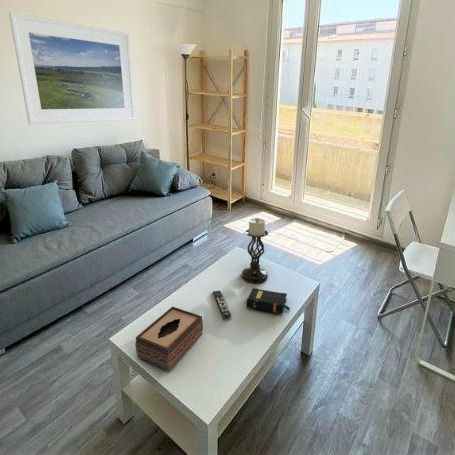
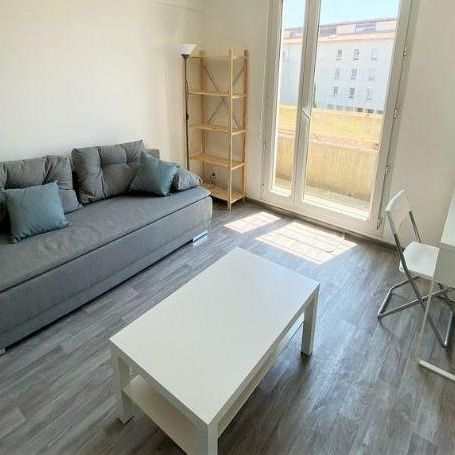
- book (269, 300)
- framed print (82, 75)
- tissue box (170, 336)
- candle holder (256, 248)
- remote control (221, 303)
